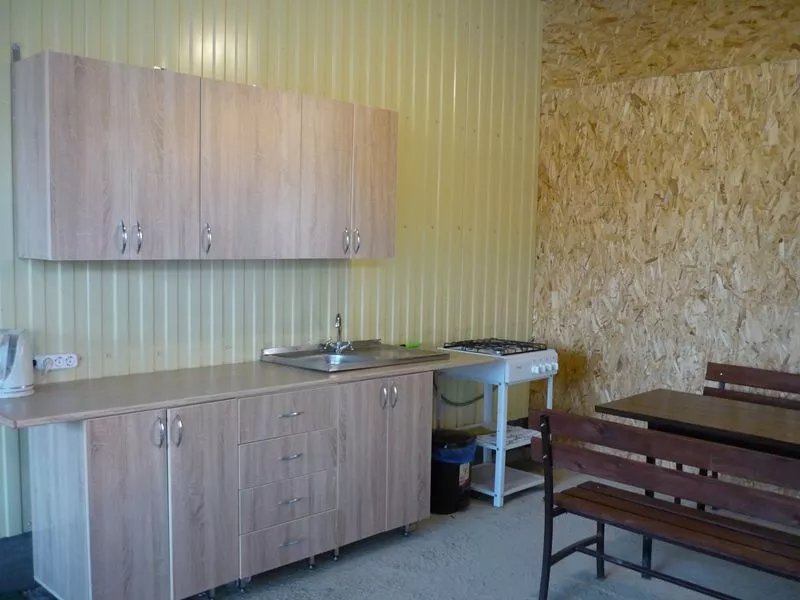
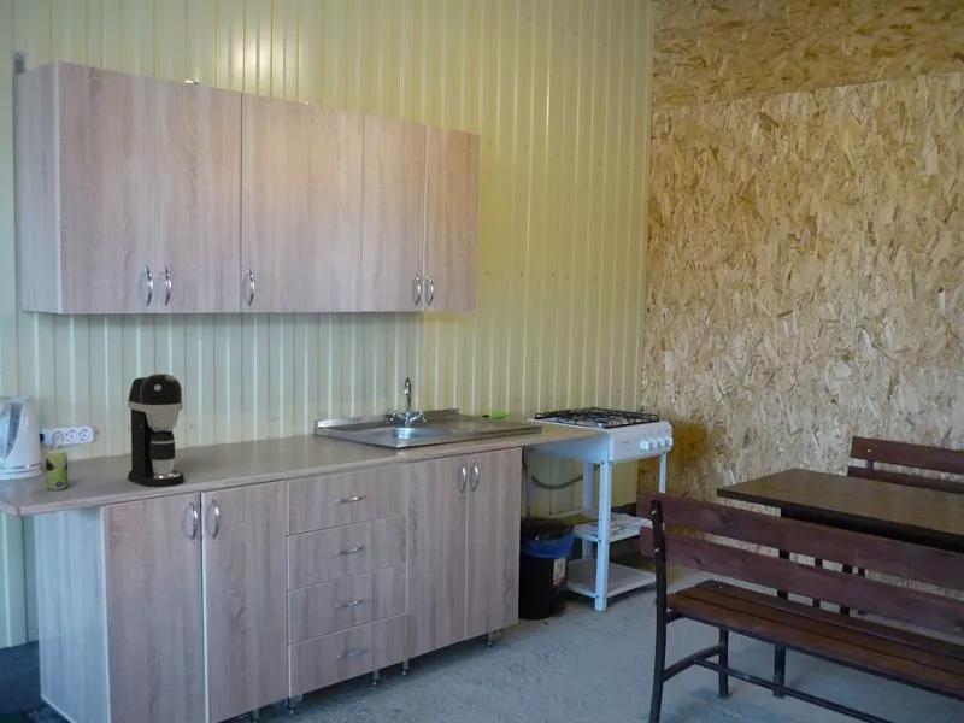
+ beverage can (57, 470)
+ coffee maker (155, 427)
